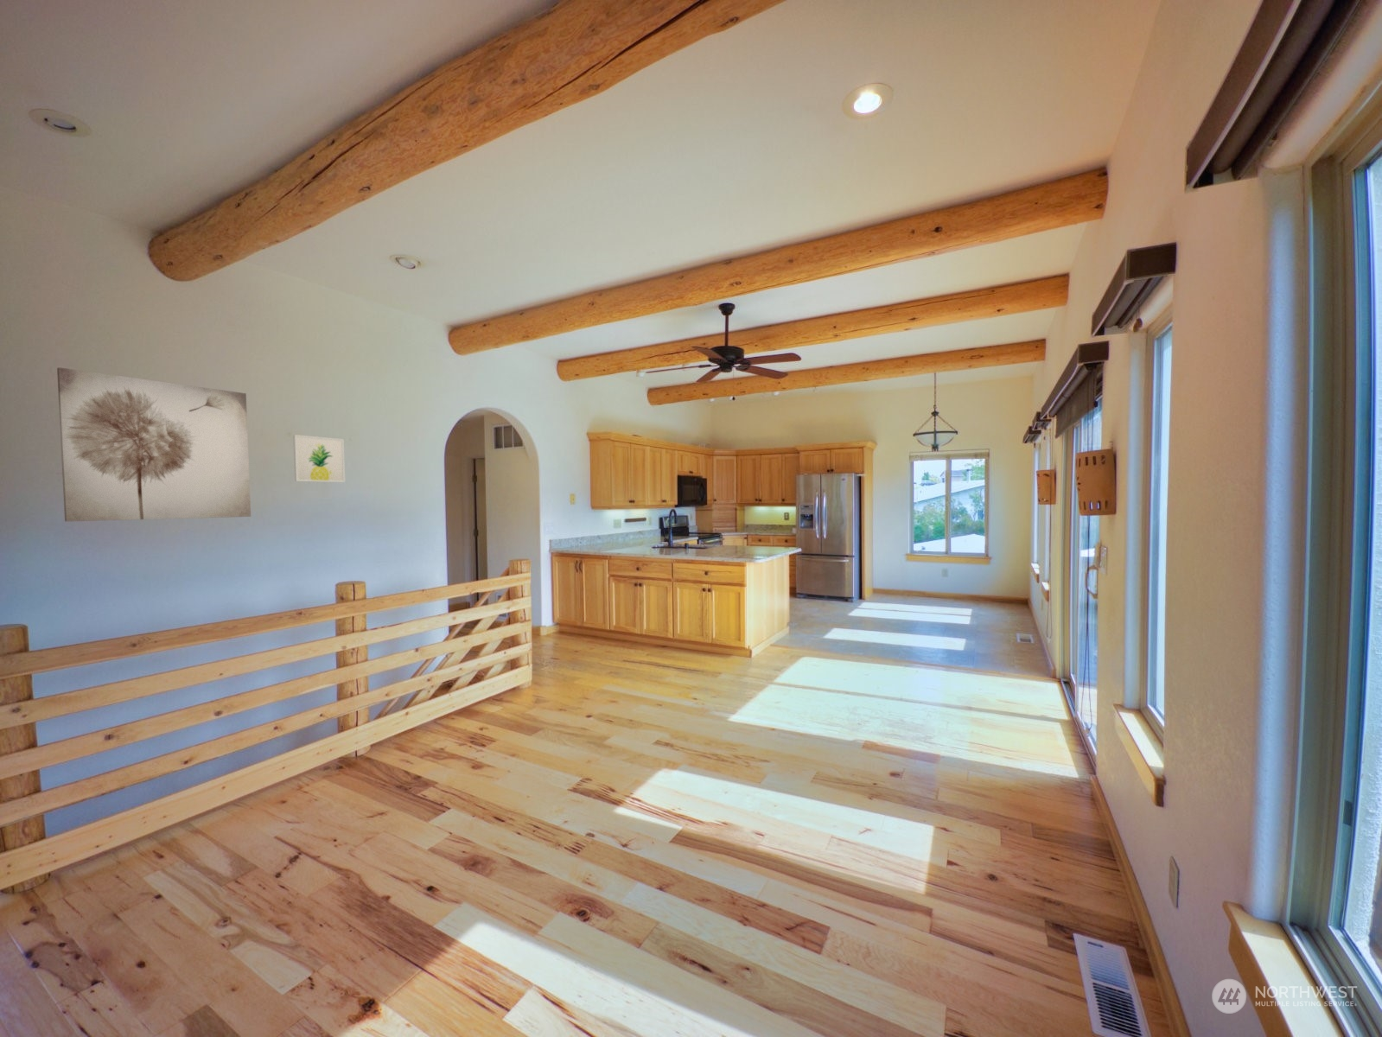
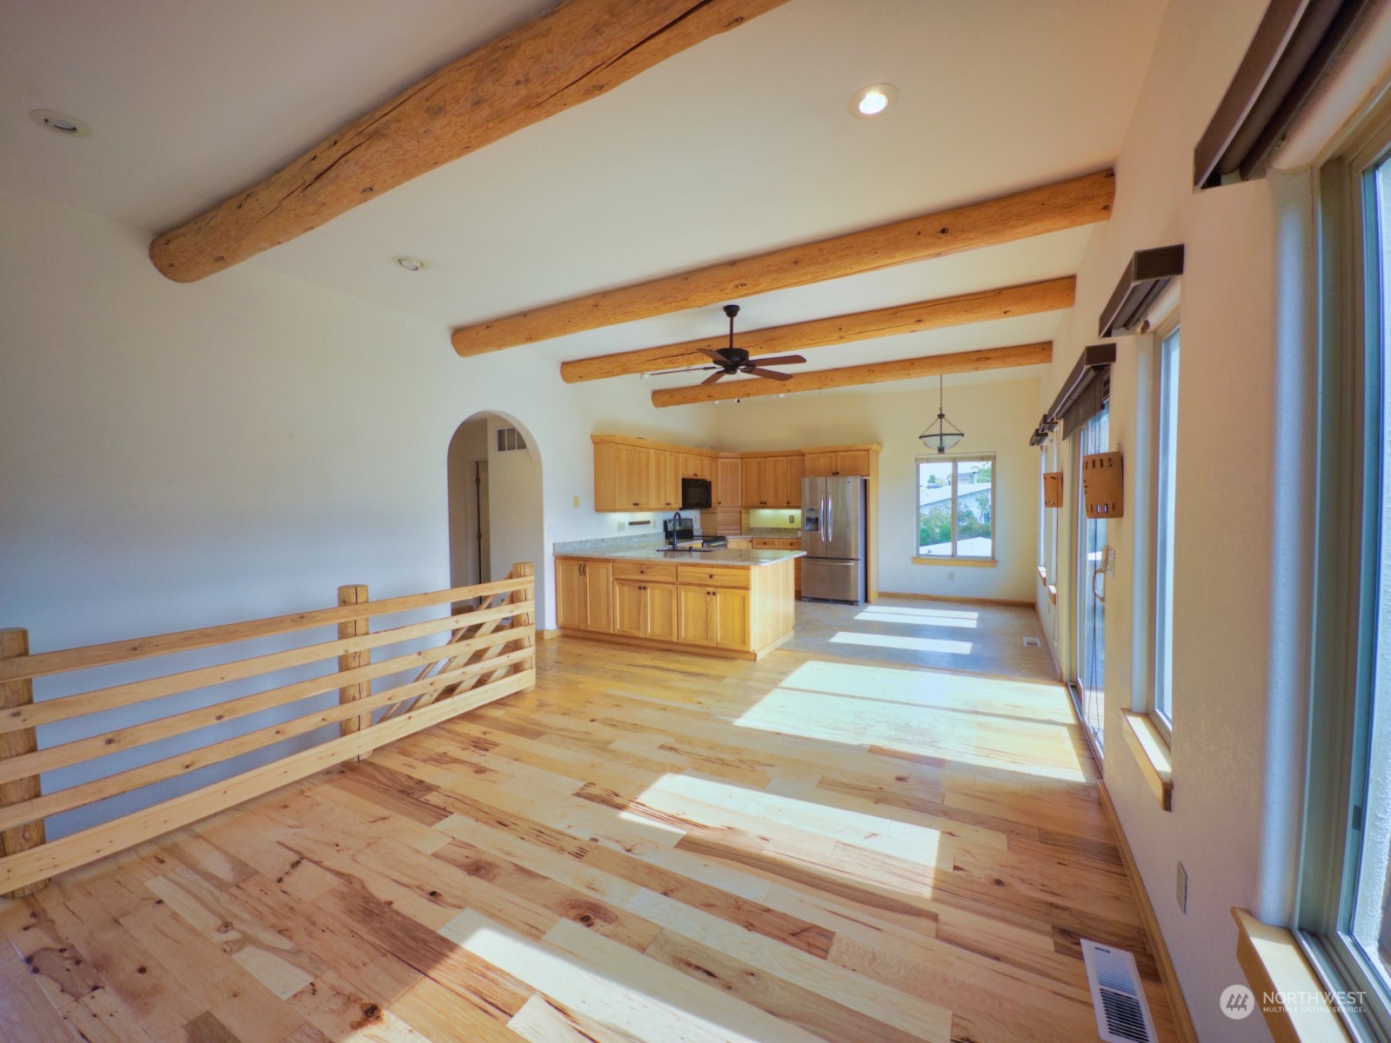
- wall art (164, 450)
- wall art (320, 459)
